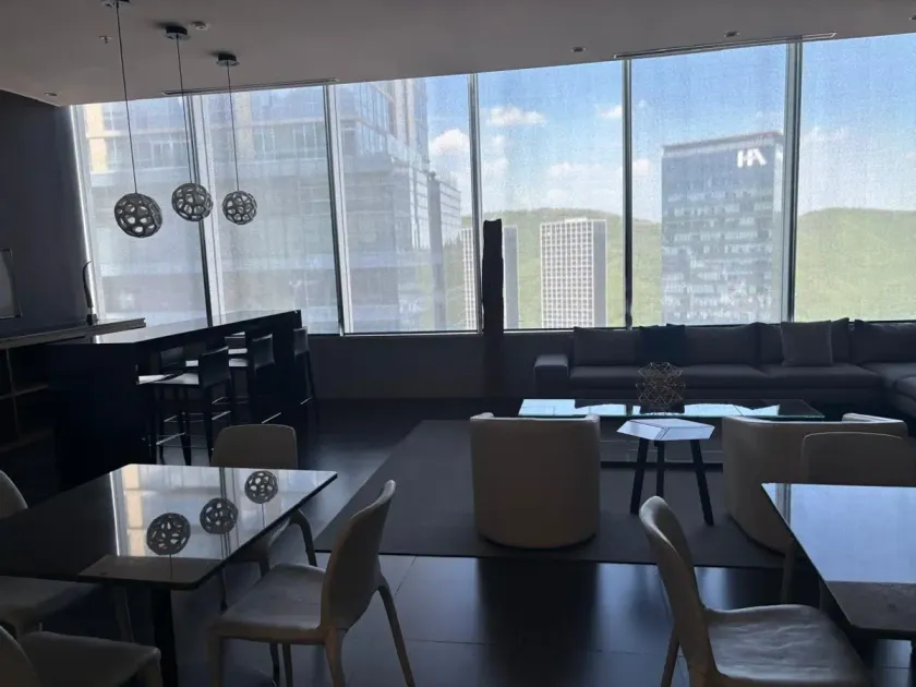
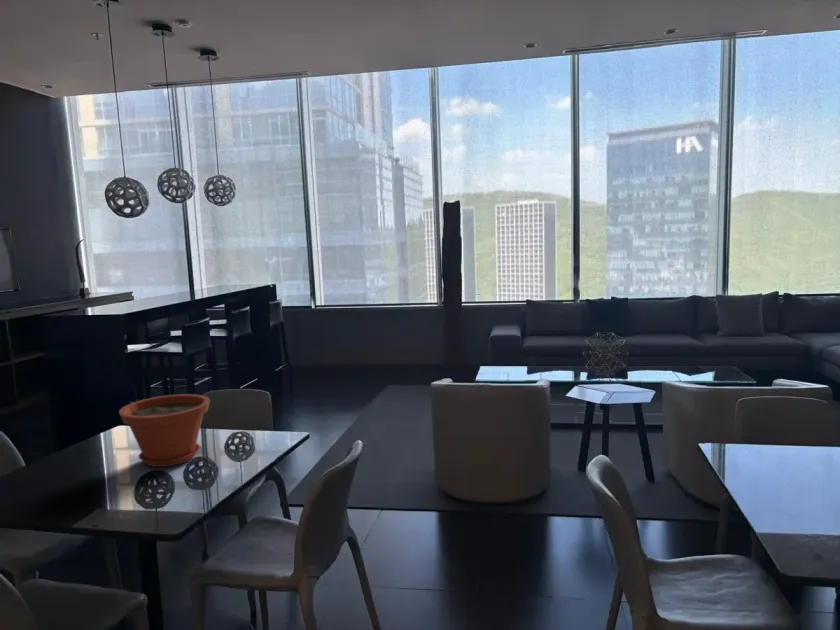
+ plant pot (168, 432)
